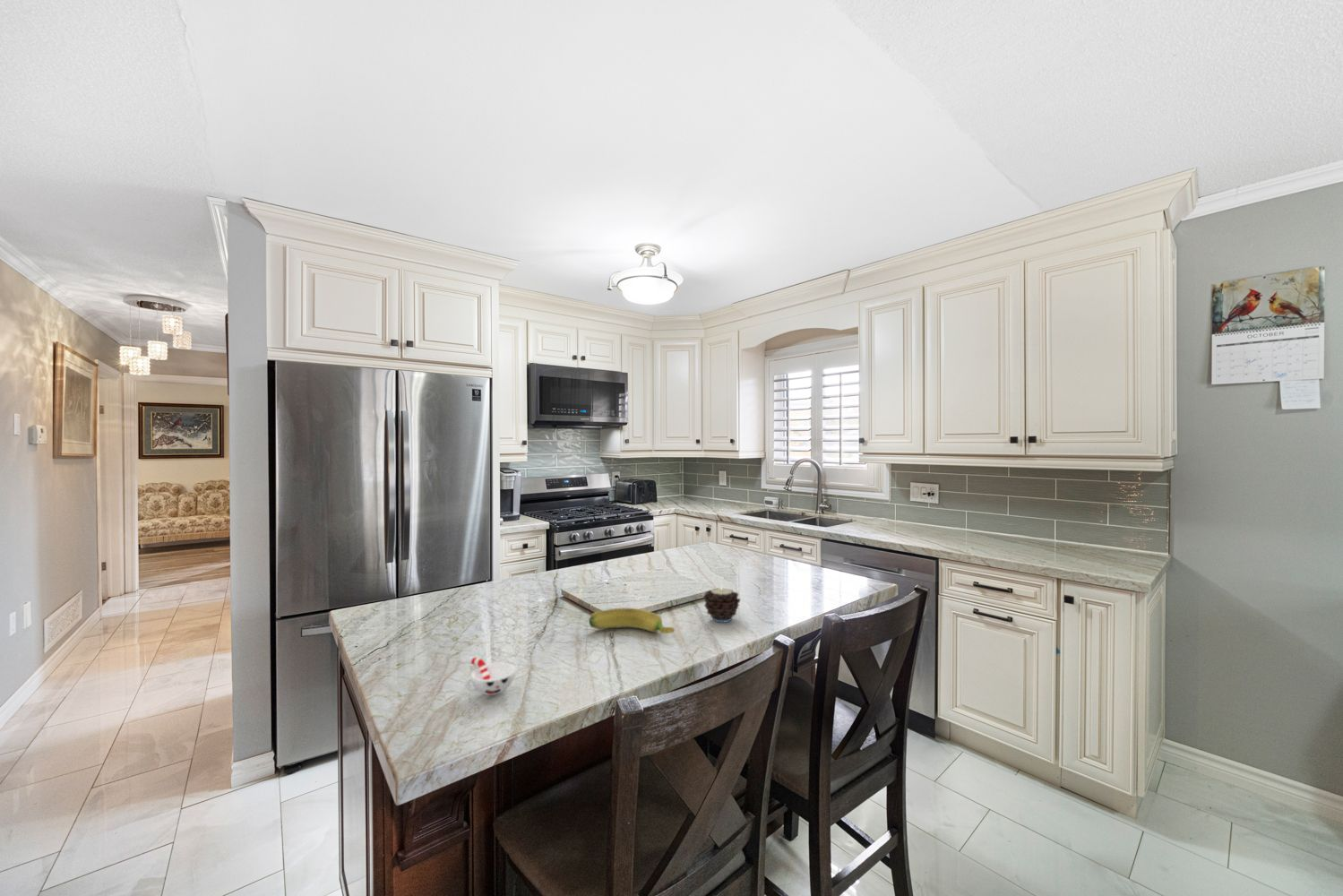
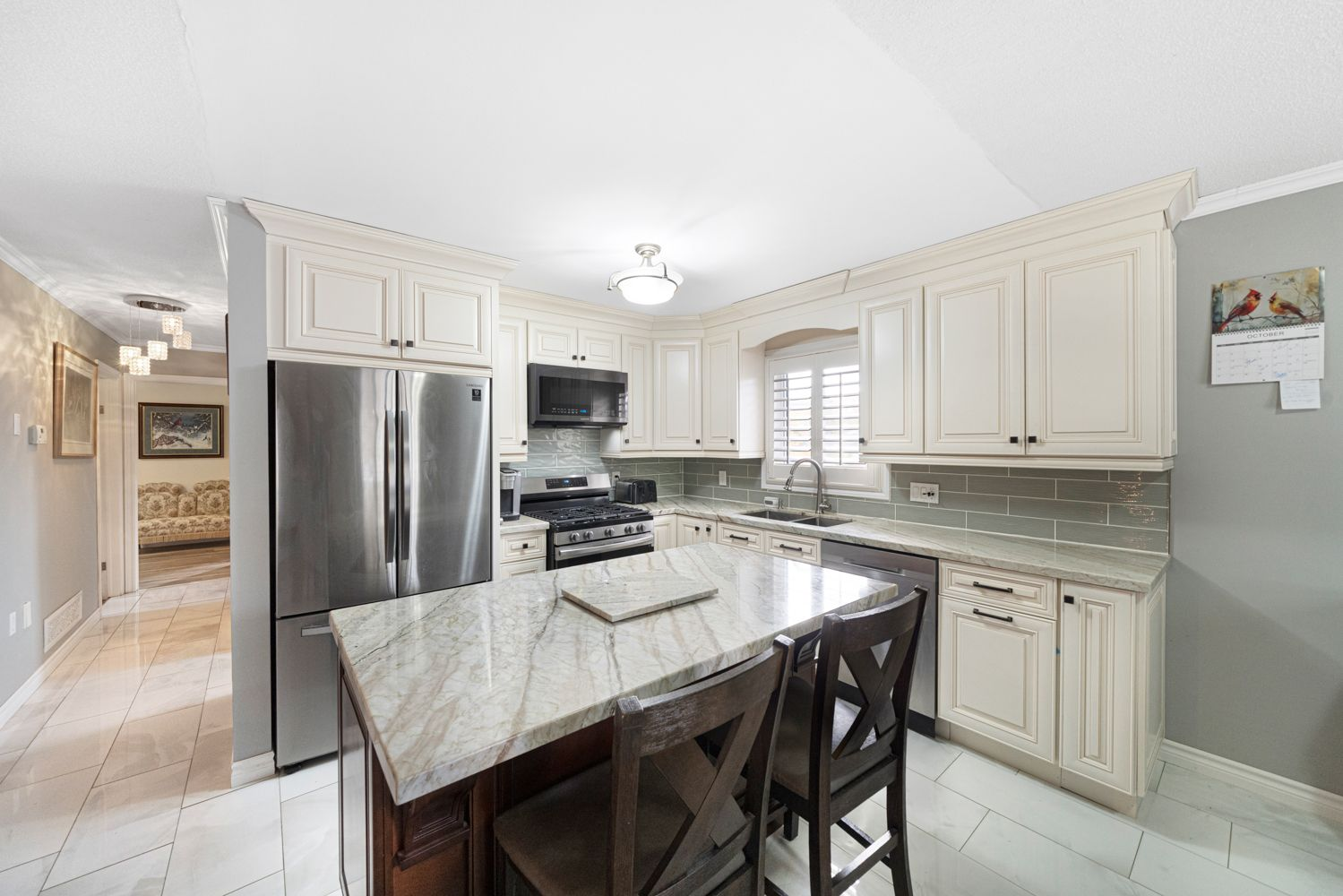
- banana (629, 624)
- candle (721, 602)
- cup (490, 676)
